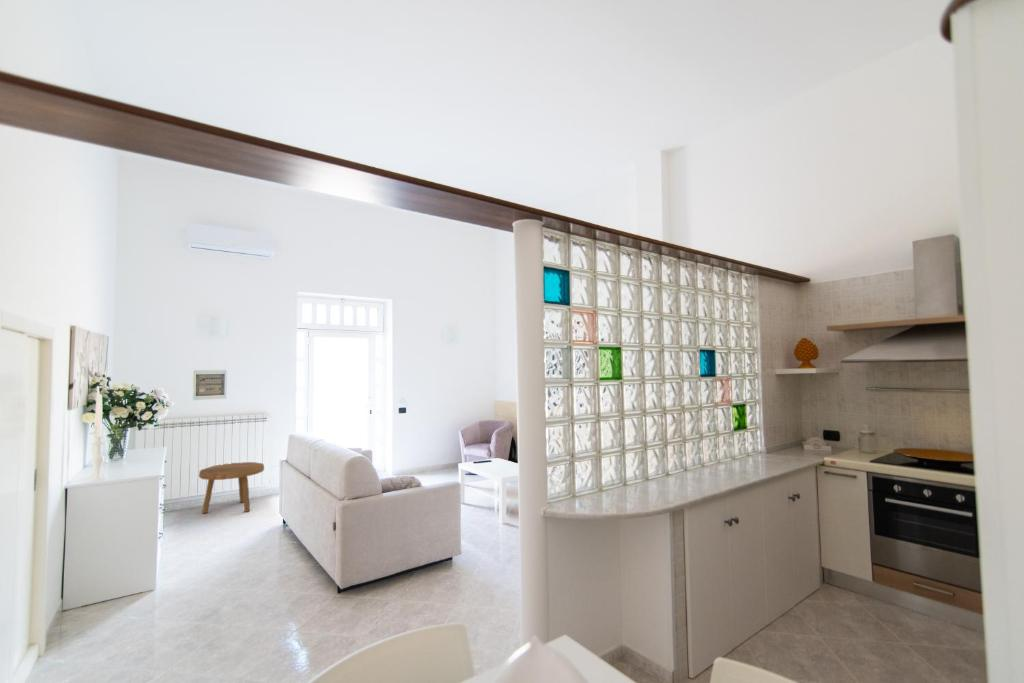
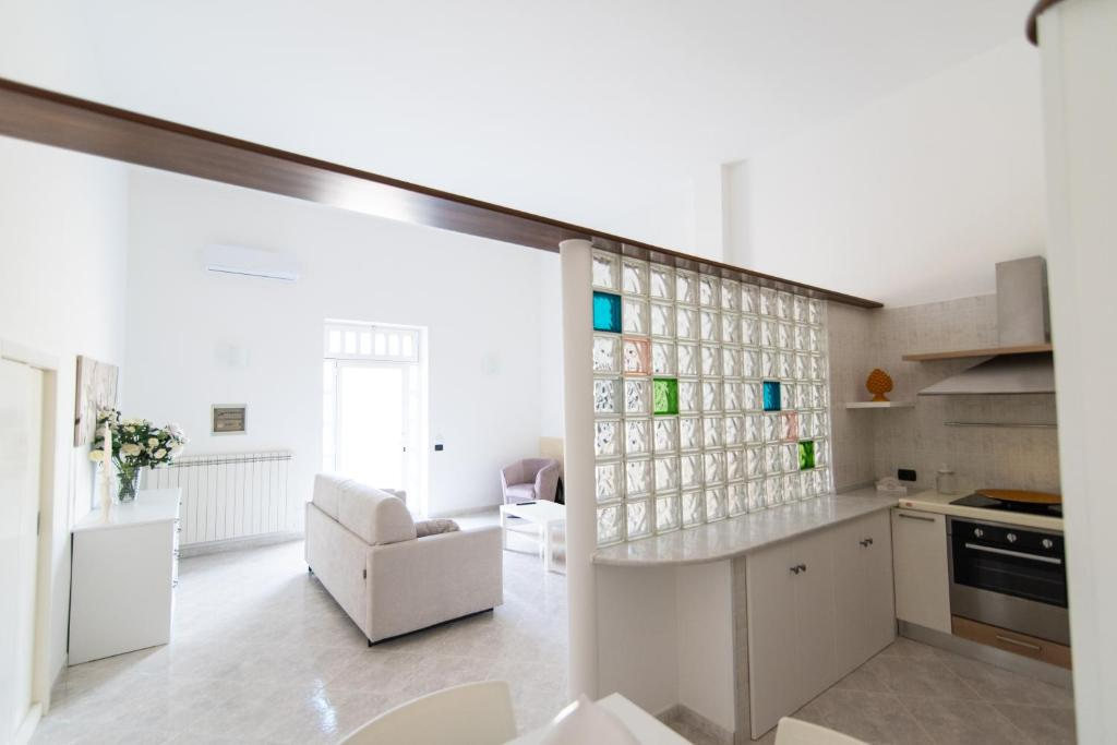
- footstool (239, 487)
